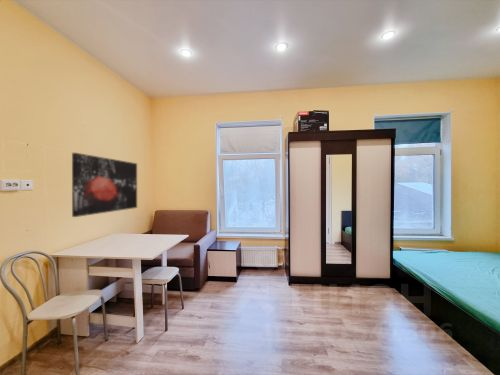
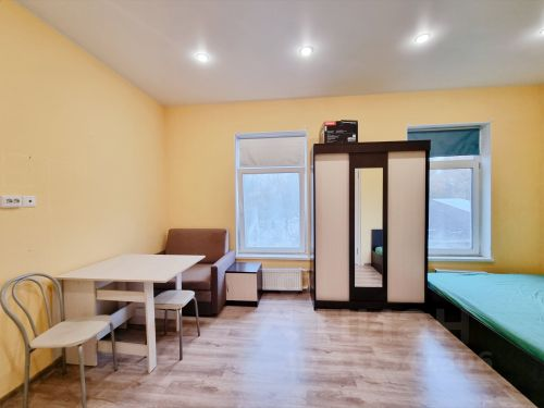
- wall art (110, 185)
